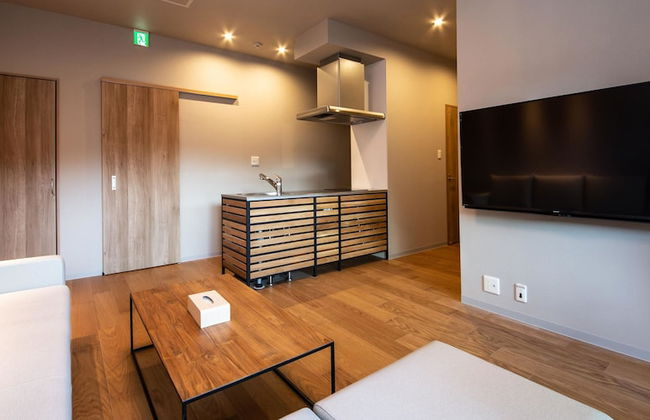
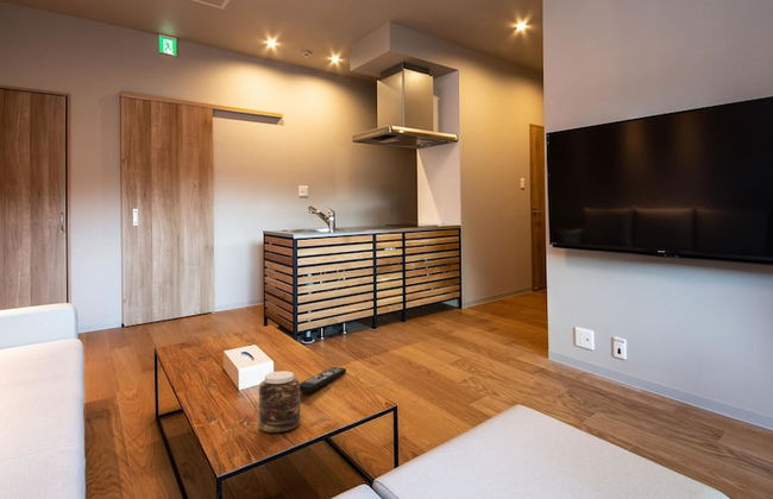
+ jar (279, 399)
+ remote control (322, 378)
